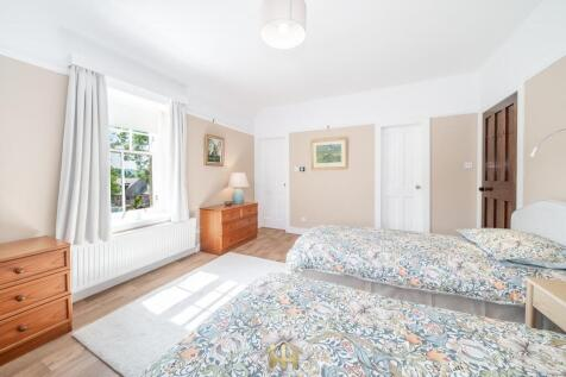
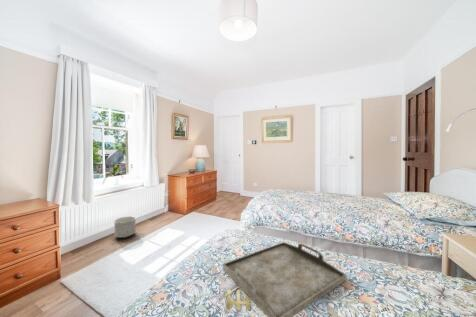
+ planter (125, 227)
+ serving tray (281, 266)
